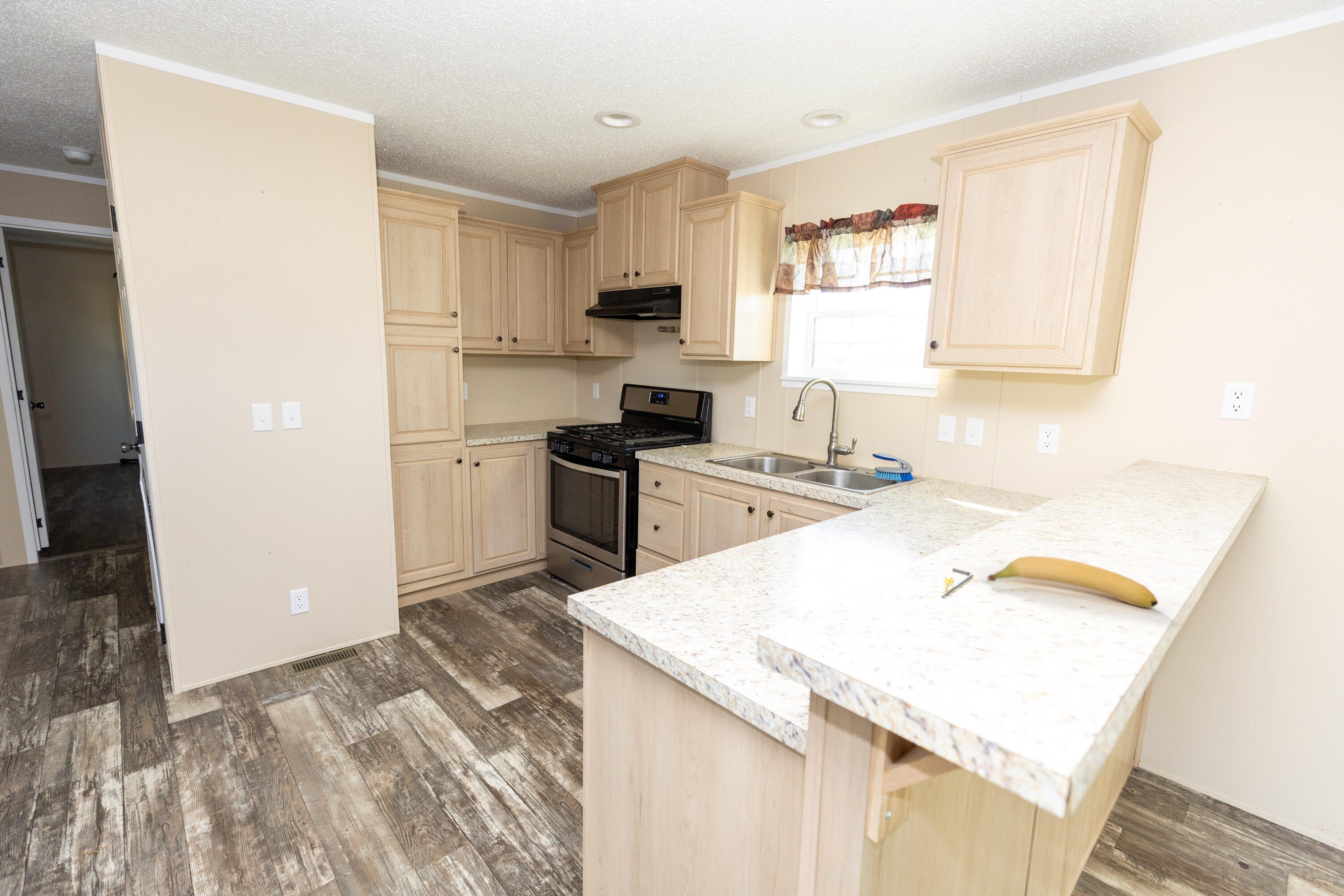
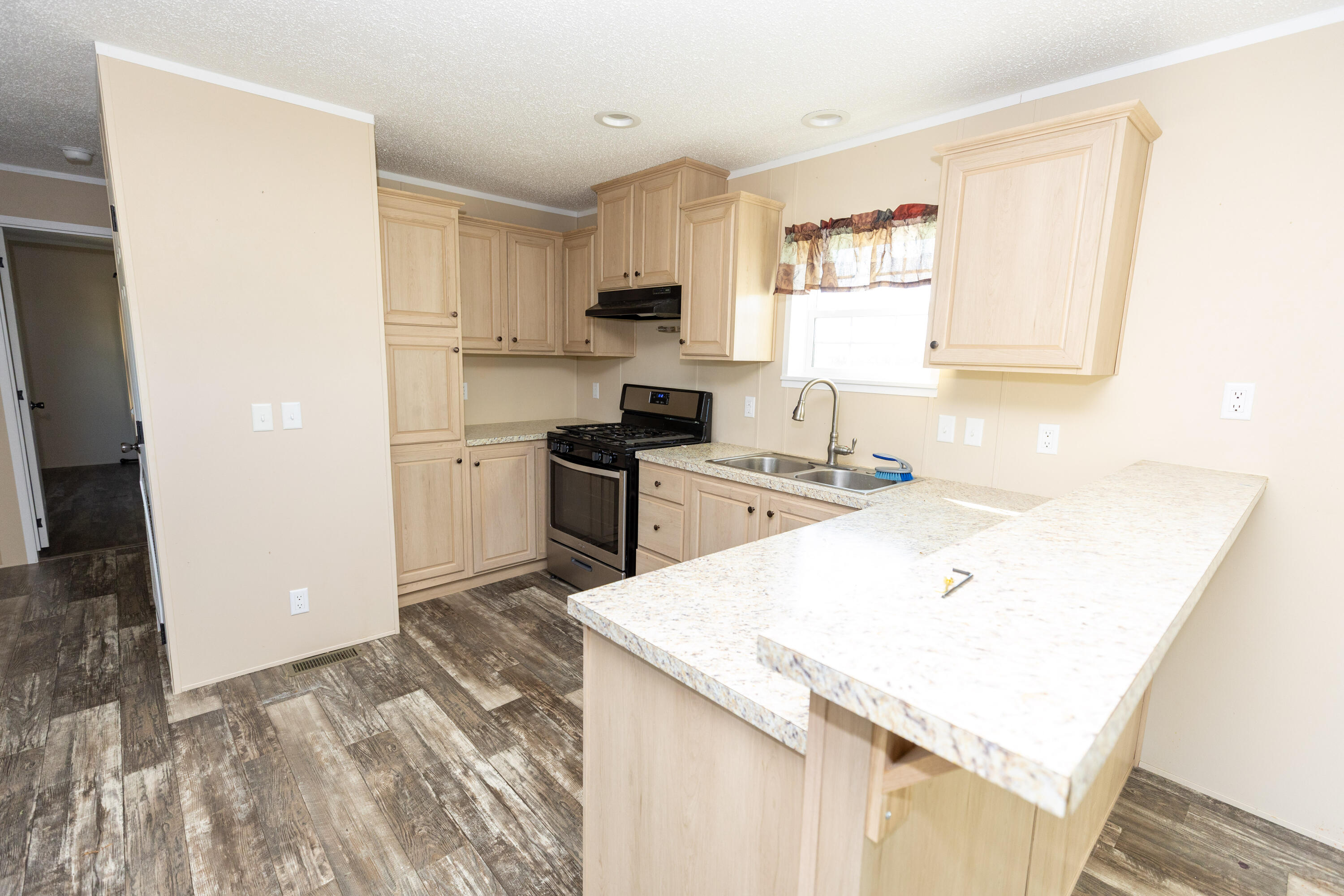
- banana (1071, 578)
